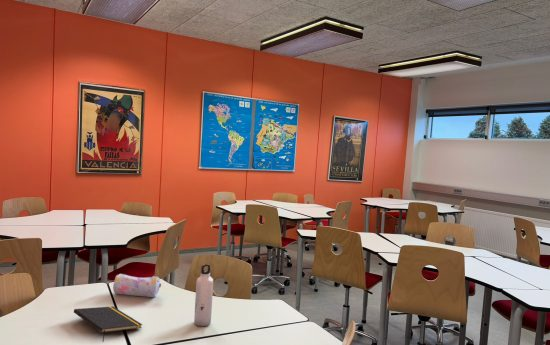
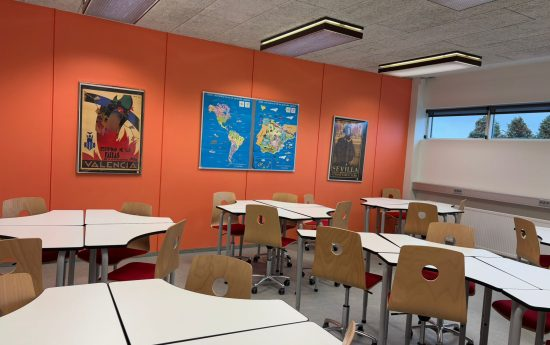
- notepad (107, 318)
- water bottle (204, 293)
- pencil case (136, 285)
